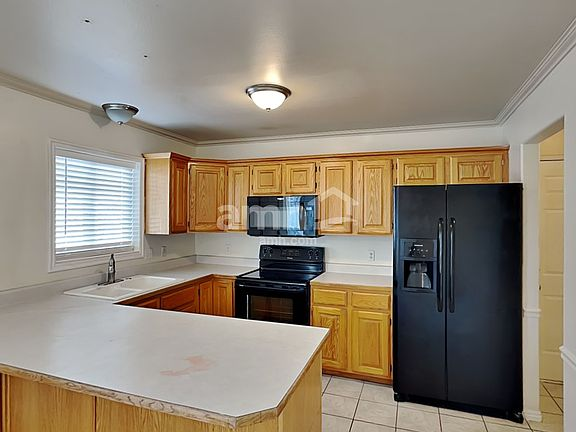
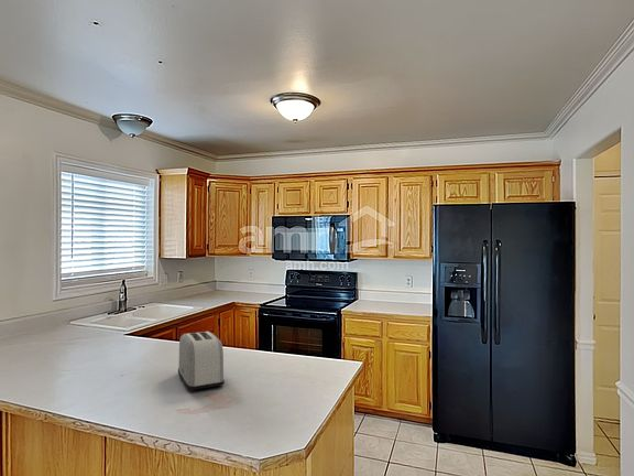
+ toaster (199, 357)
